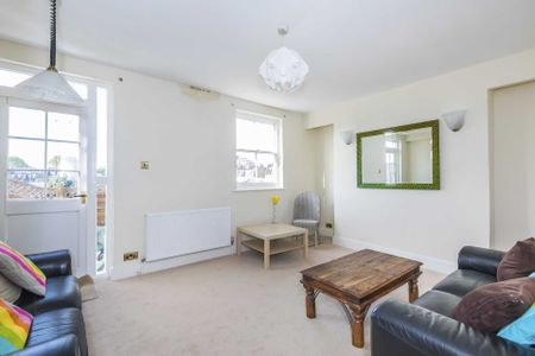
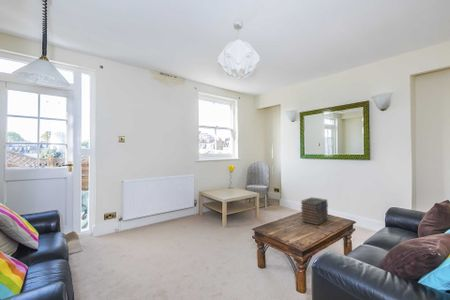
+ book stack (314, 210)
